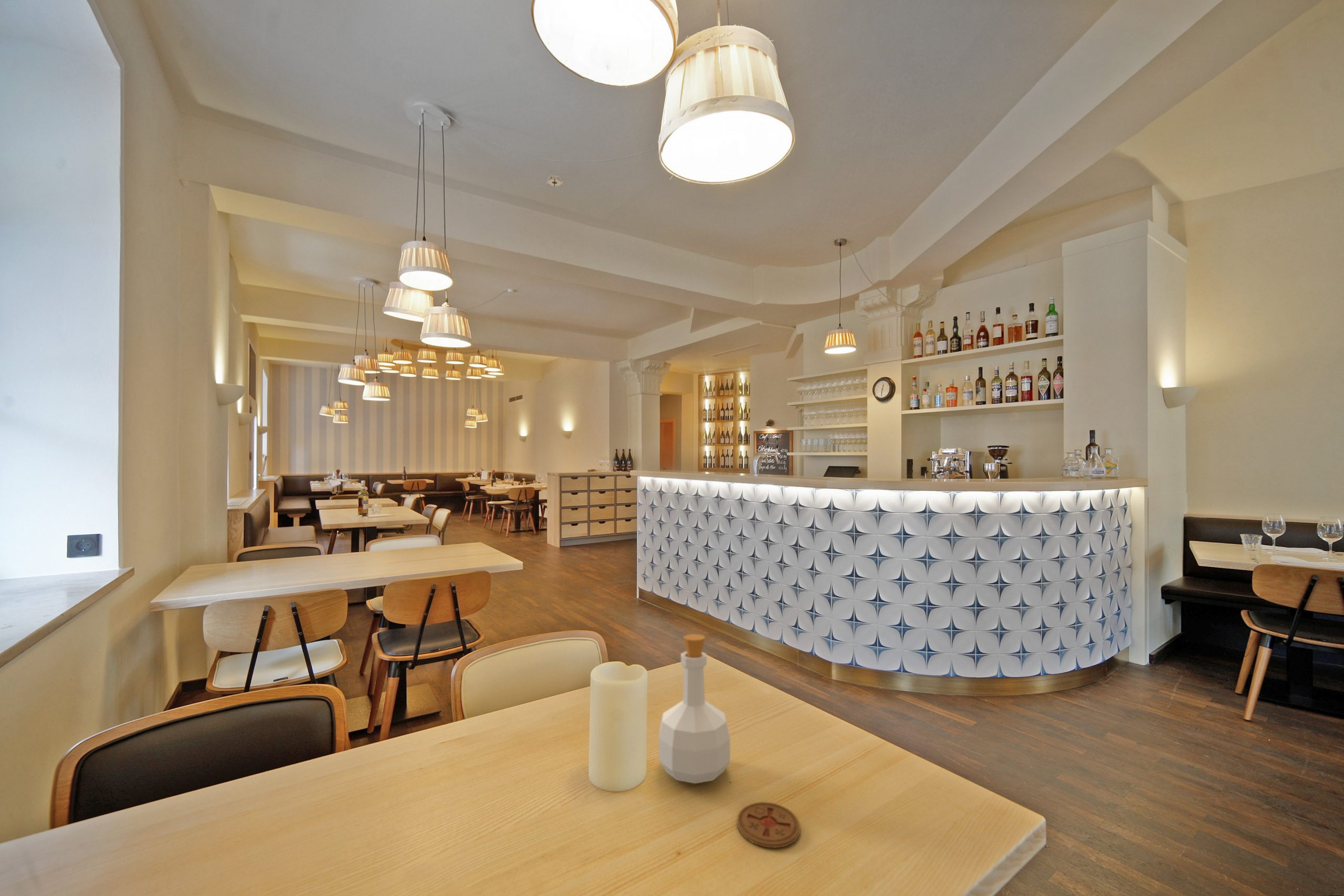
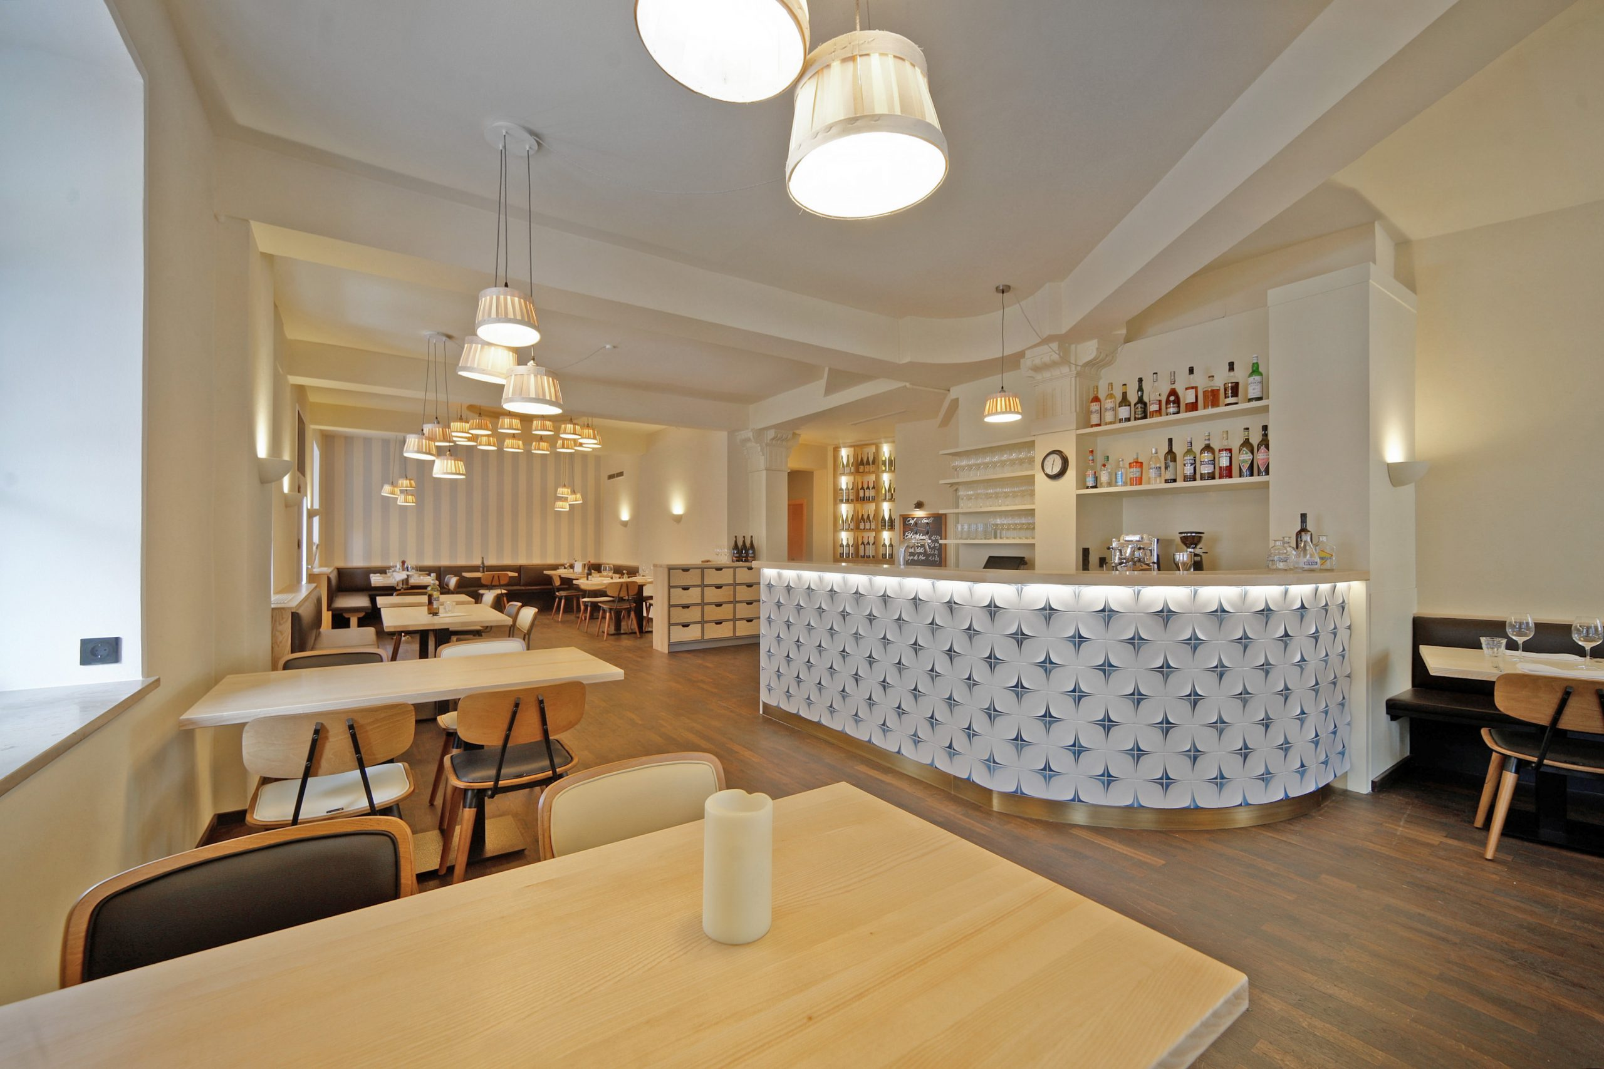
- coaster (768, 824)
- bottle (694, 704)
- smoke detector (554, 181)
